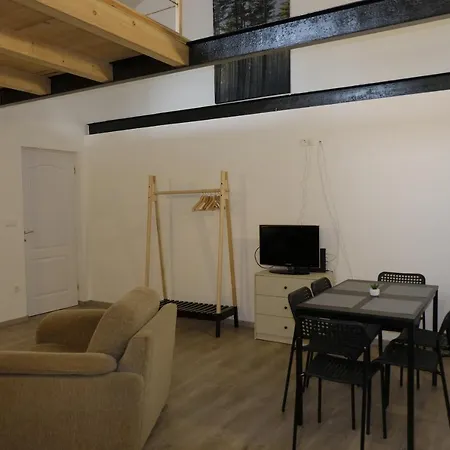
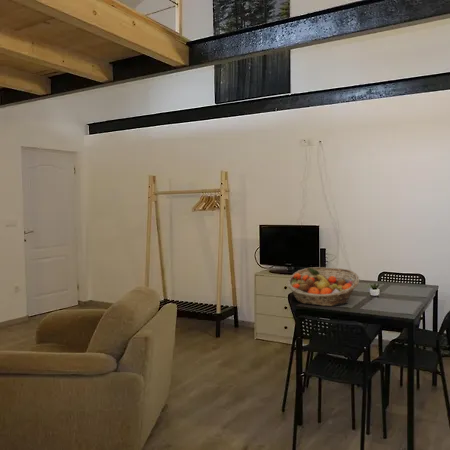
+ fruit basket (322, 285)
